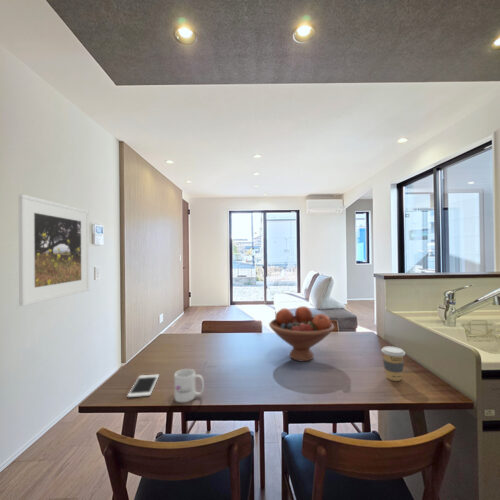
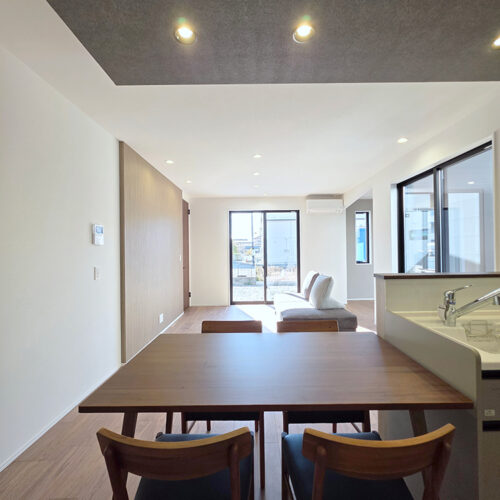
- mug (189, 385)
- cell phone (144, 385)
- fruit bowl (301, 333)
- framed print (59, 250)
- coffee cup (393, 363)
